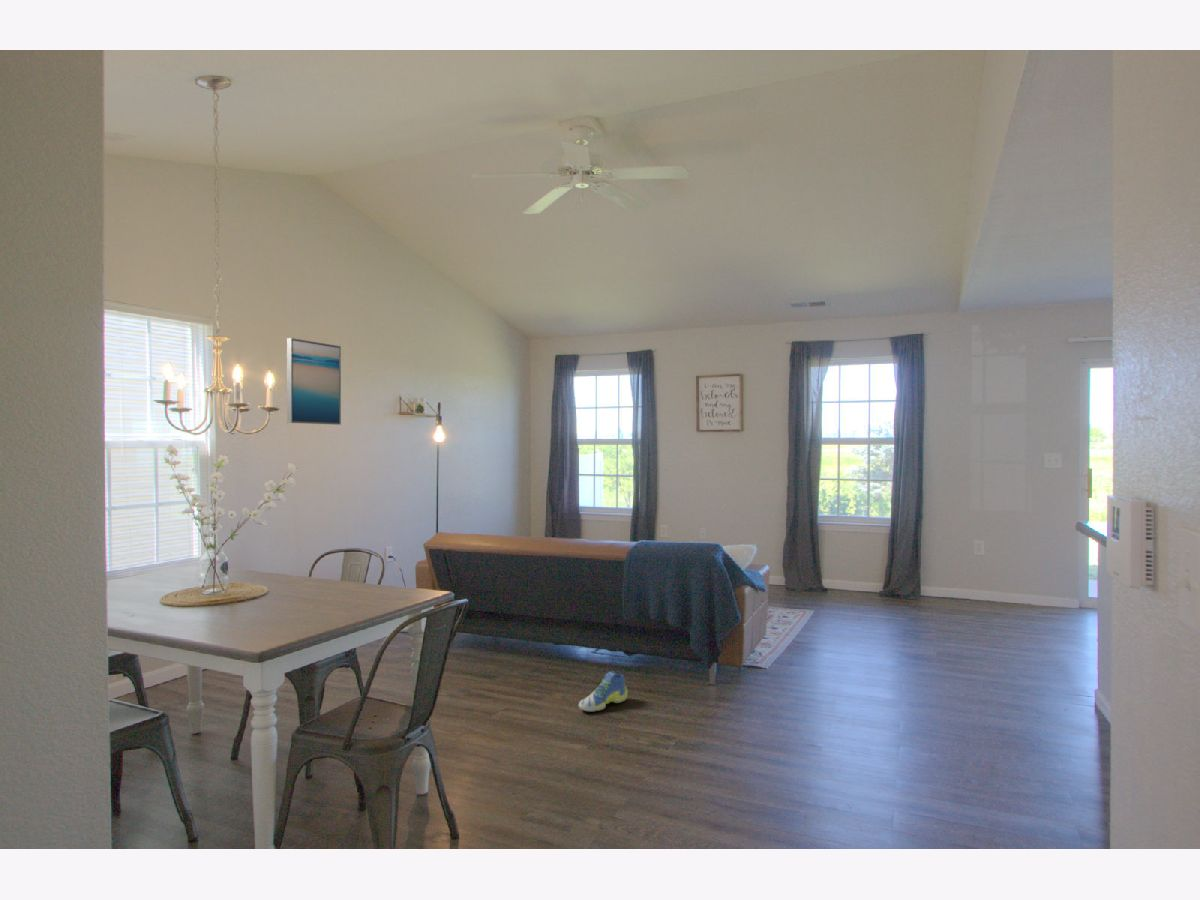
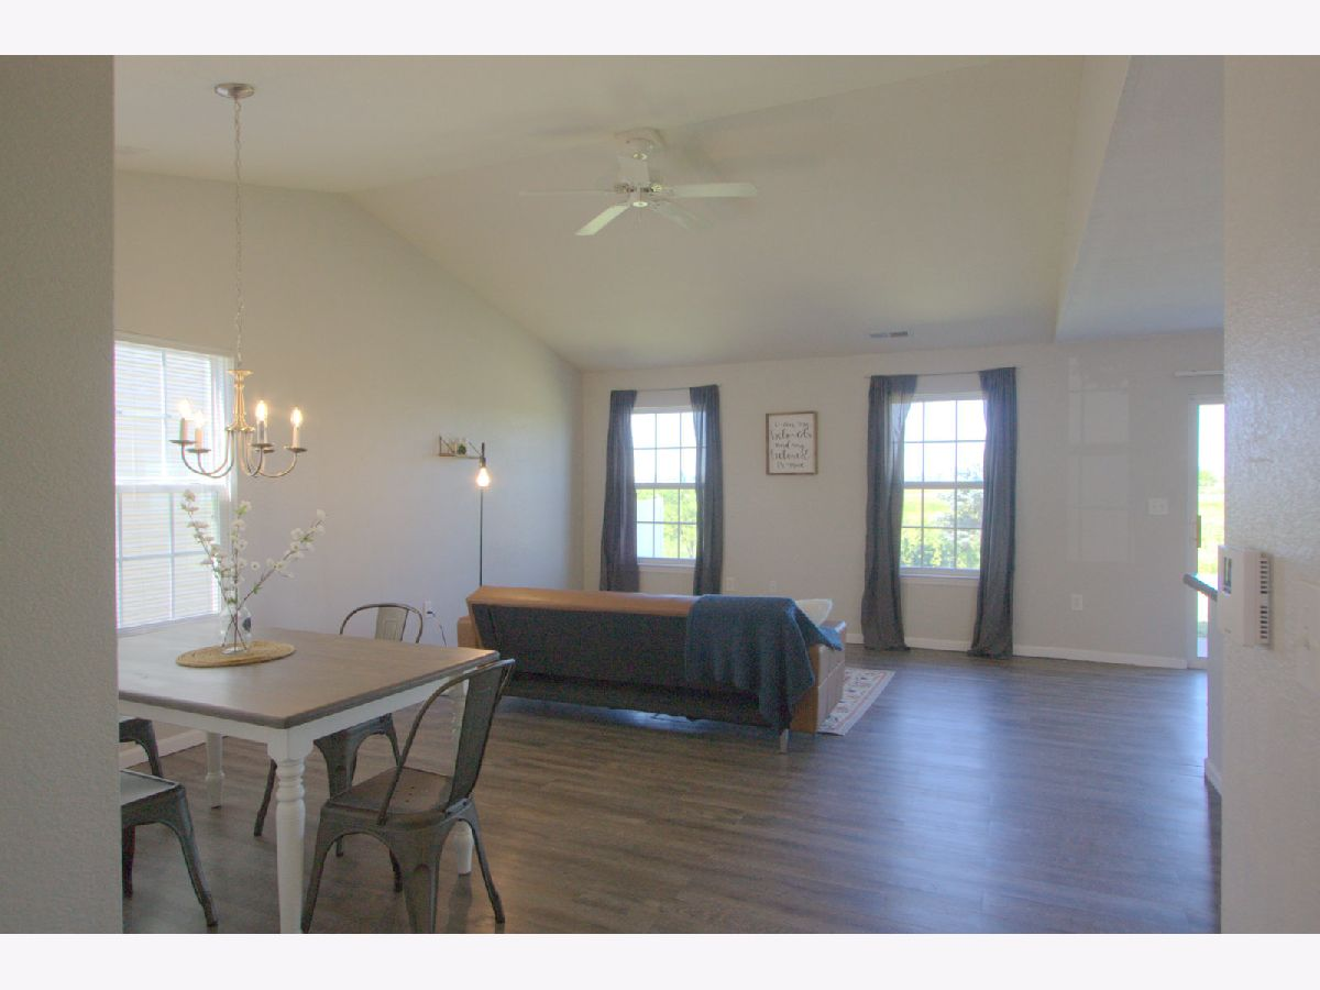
- sneaker (602, 689)
- wall art (314, 383)
